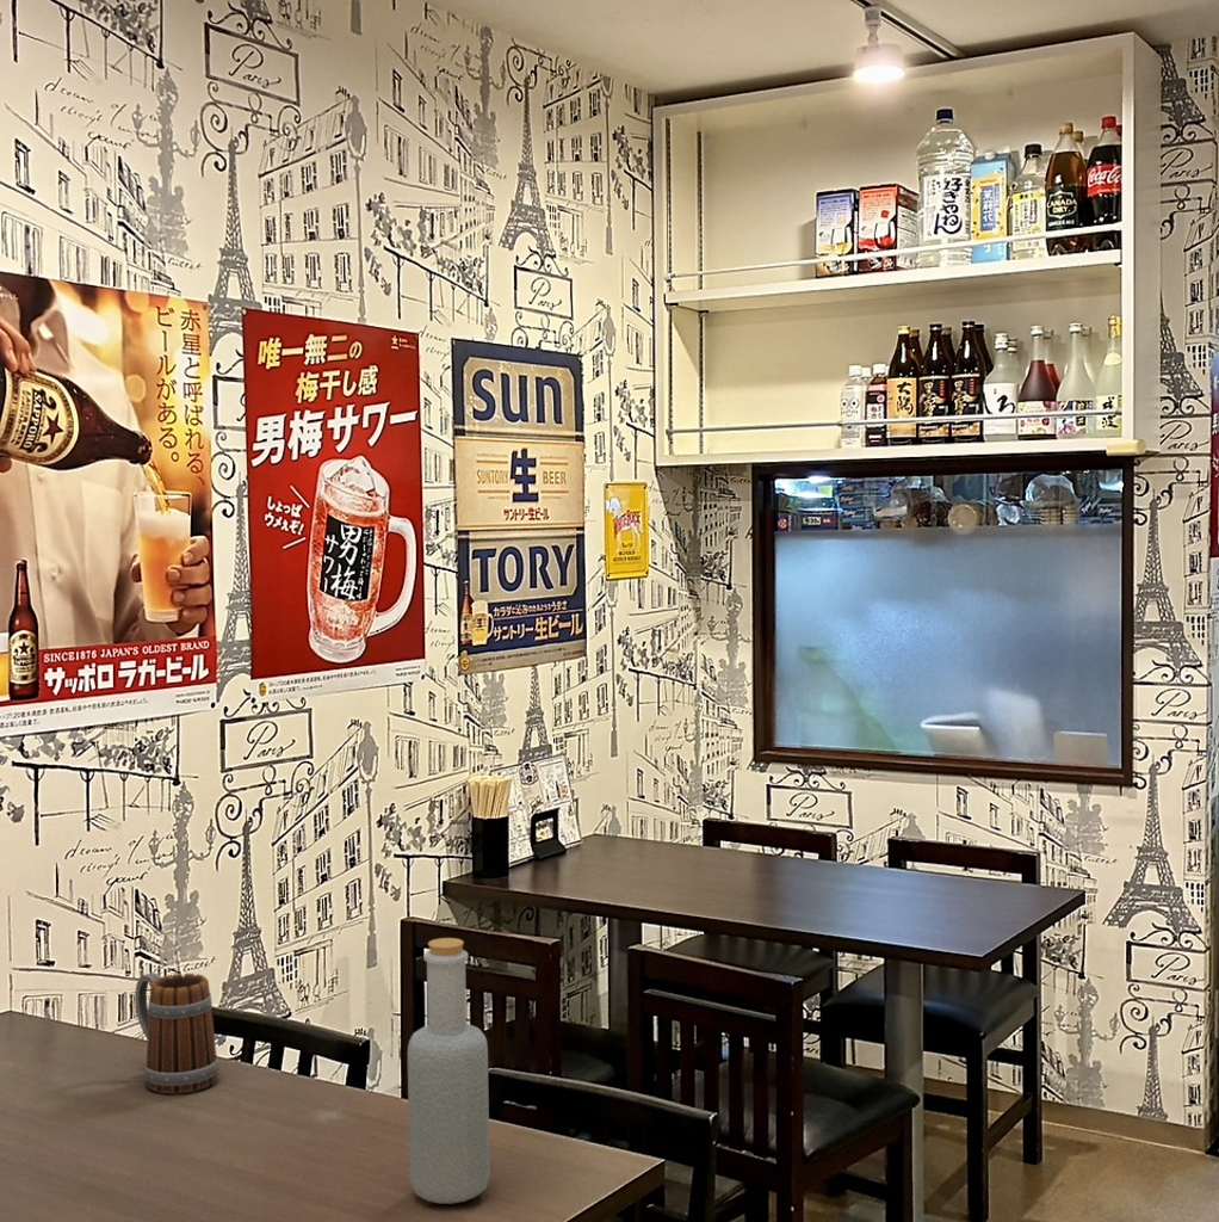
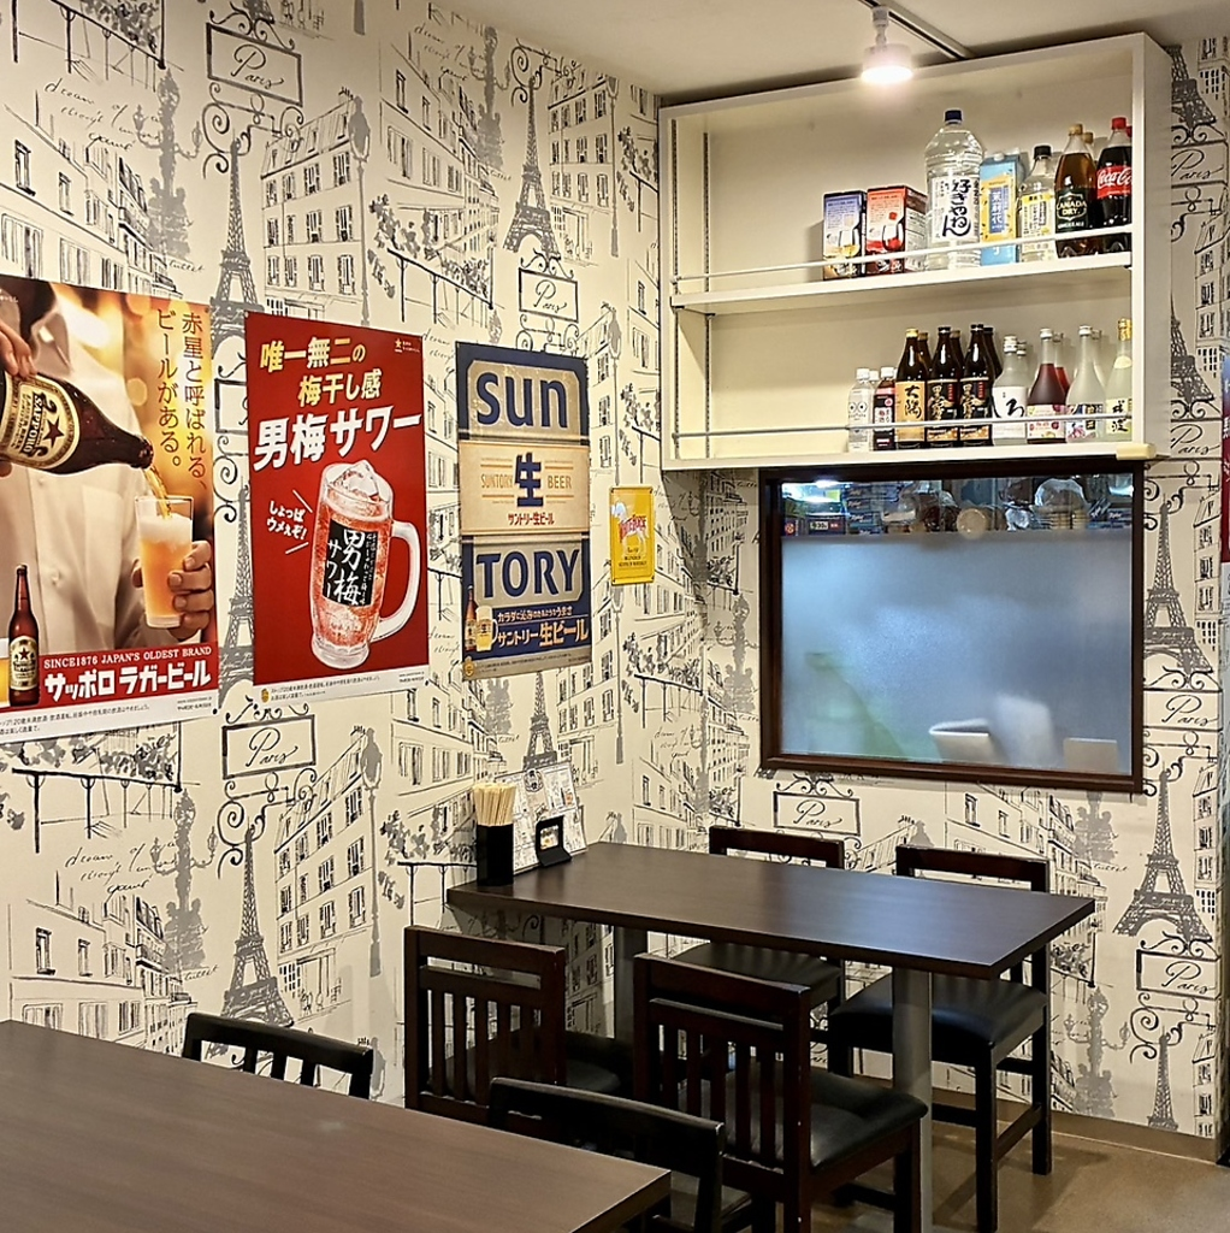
- beer mug (171, 1027)
- bottle (447, 1068)
